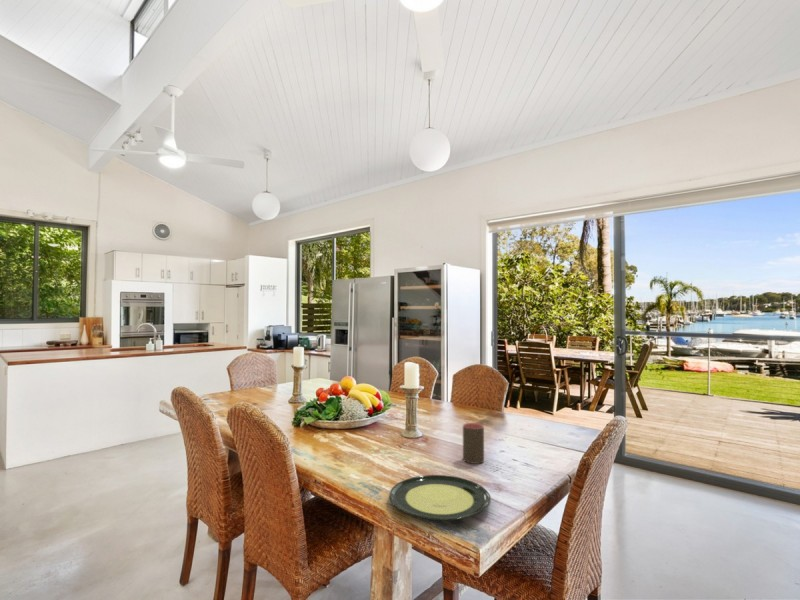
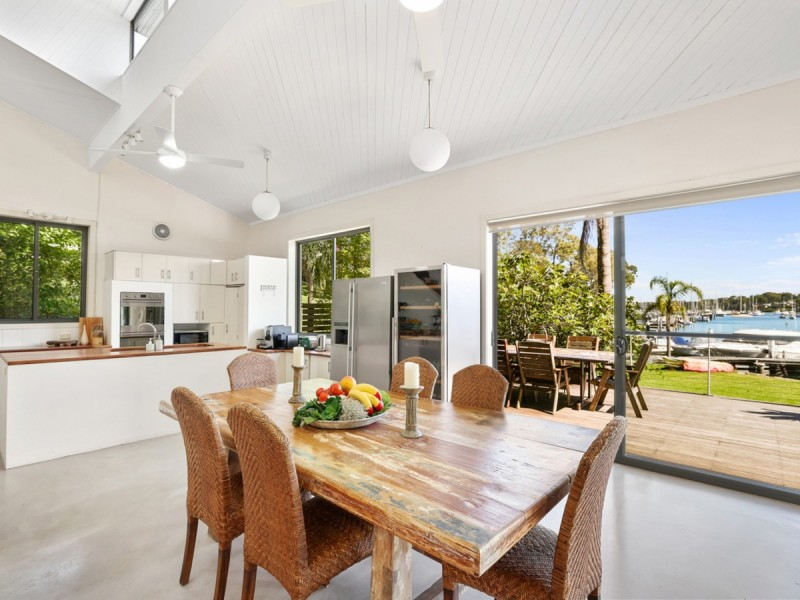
- cup (473, 442)
- plate (439, 498)
